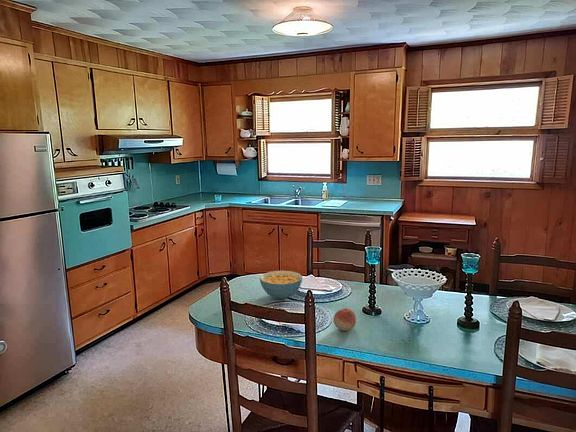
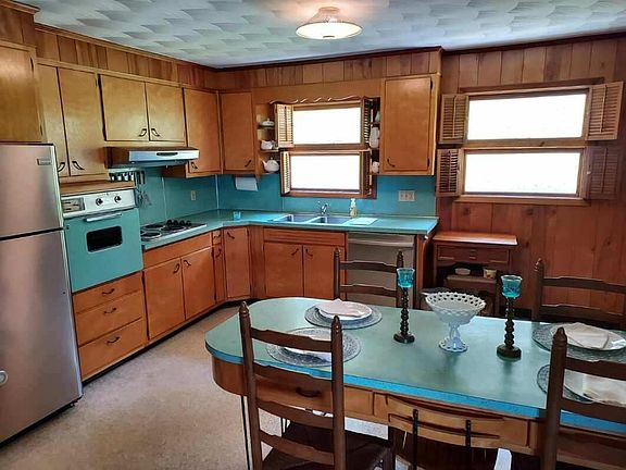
- cereal bowl (281, 287)
- fruit (344, 319)
